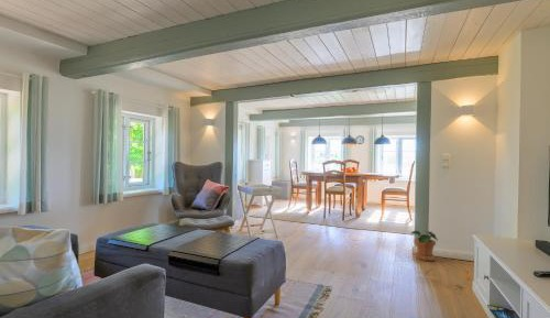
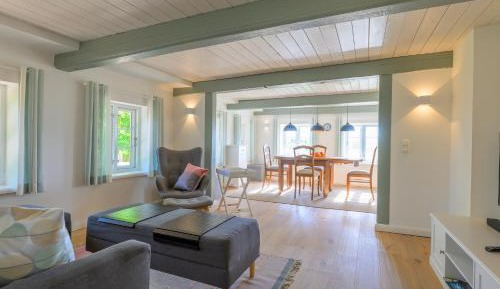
- potted plant (422, 245)
